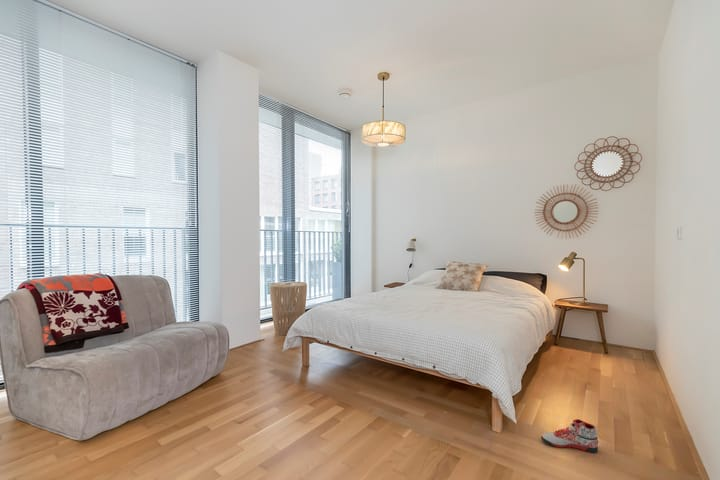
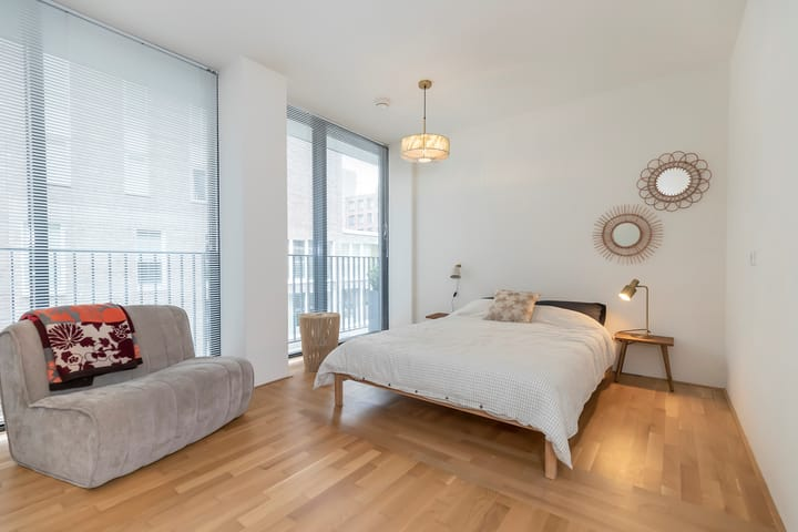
- sneaker (568, 432)
